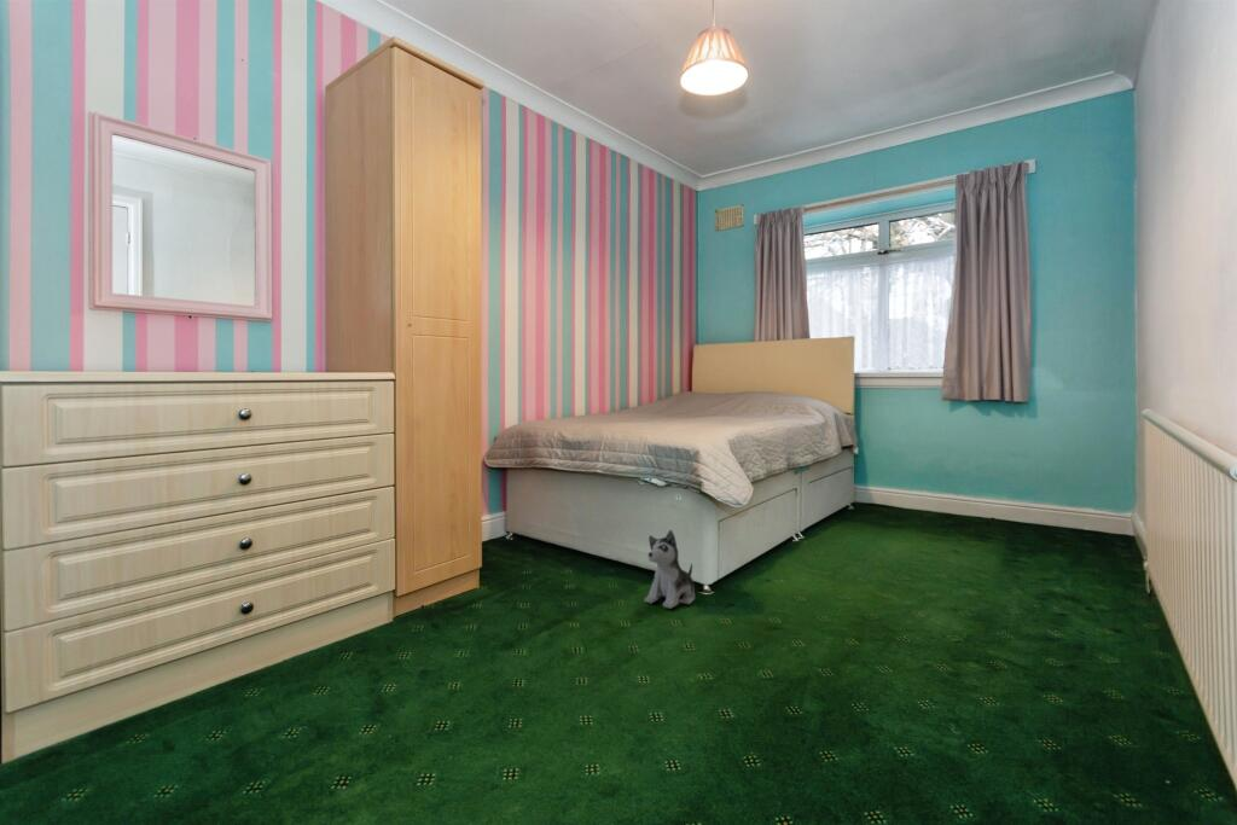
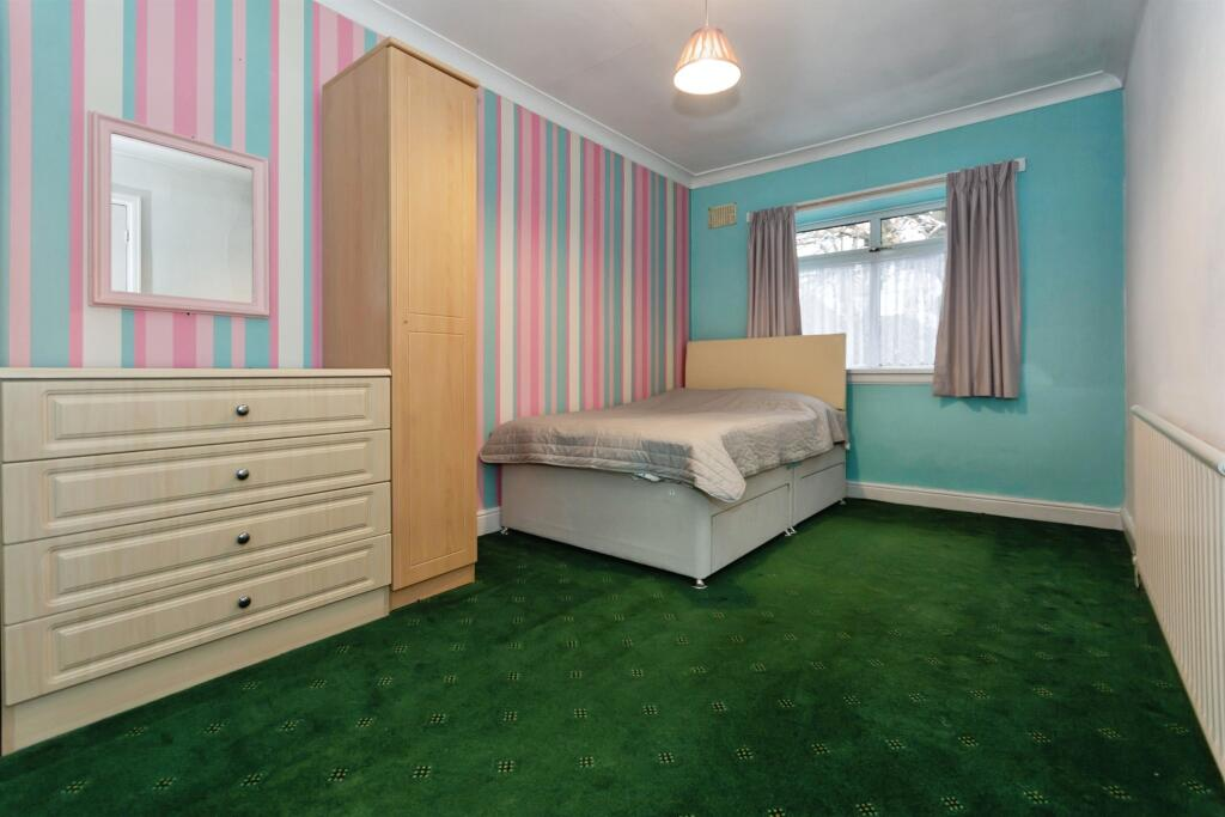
- plush toy (673, 563)
